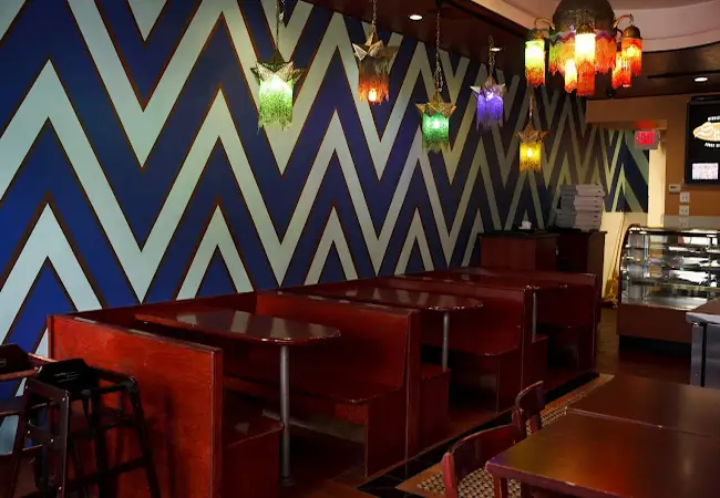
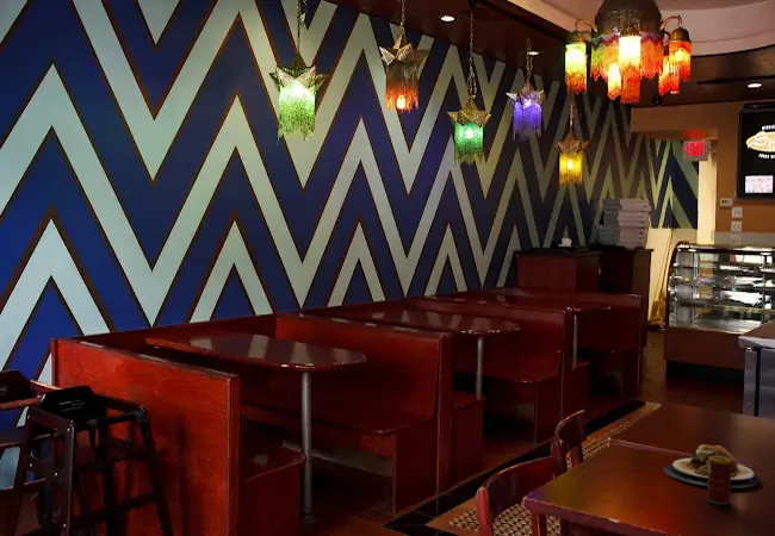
+ beverage can (719, 479)
+ plate (707, 461)
